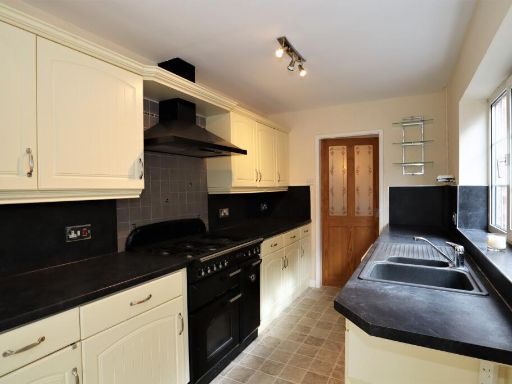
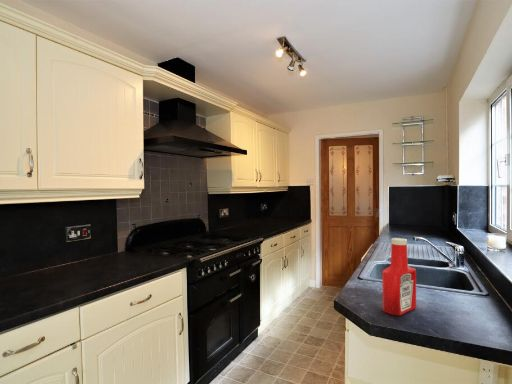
+ soap bottle (399, 274)
